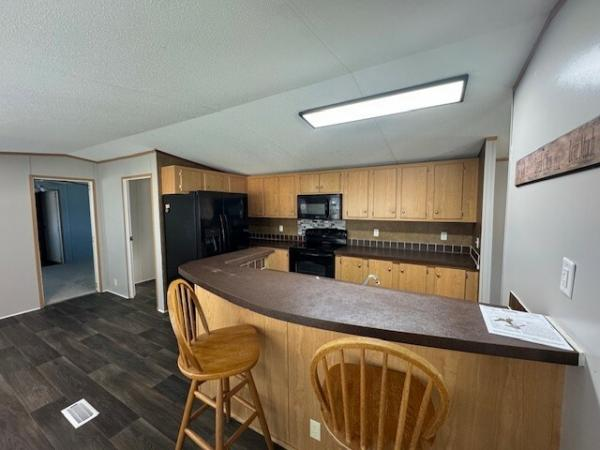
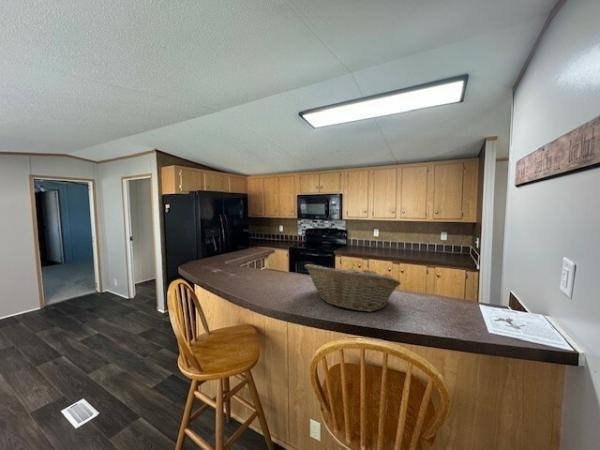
+ fruit basket (349, 281)
